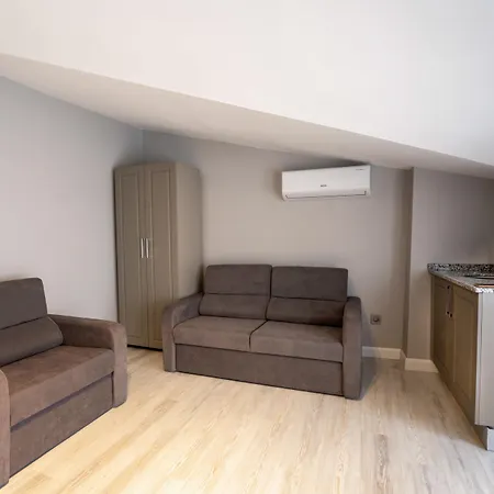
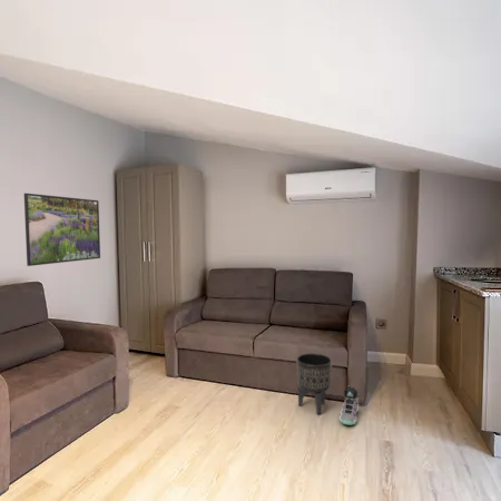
+ sneaker (348, 401)
+ planter (314, 383)
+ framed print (66, 229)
